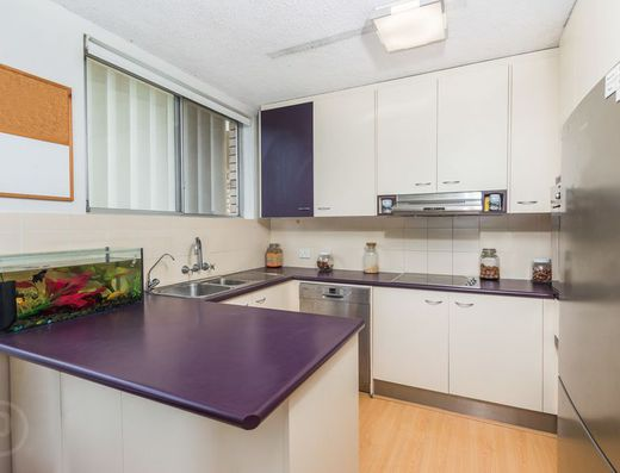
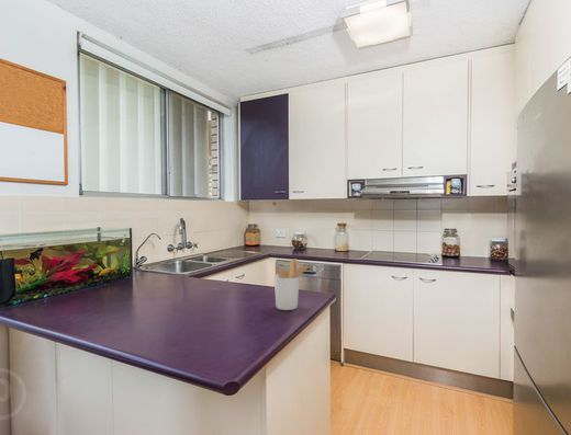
+ utensil holder (292, 284)
